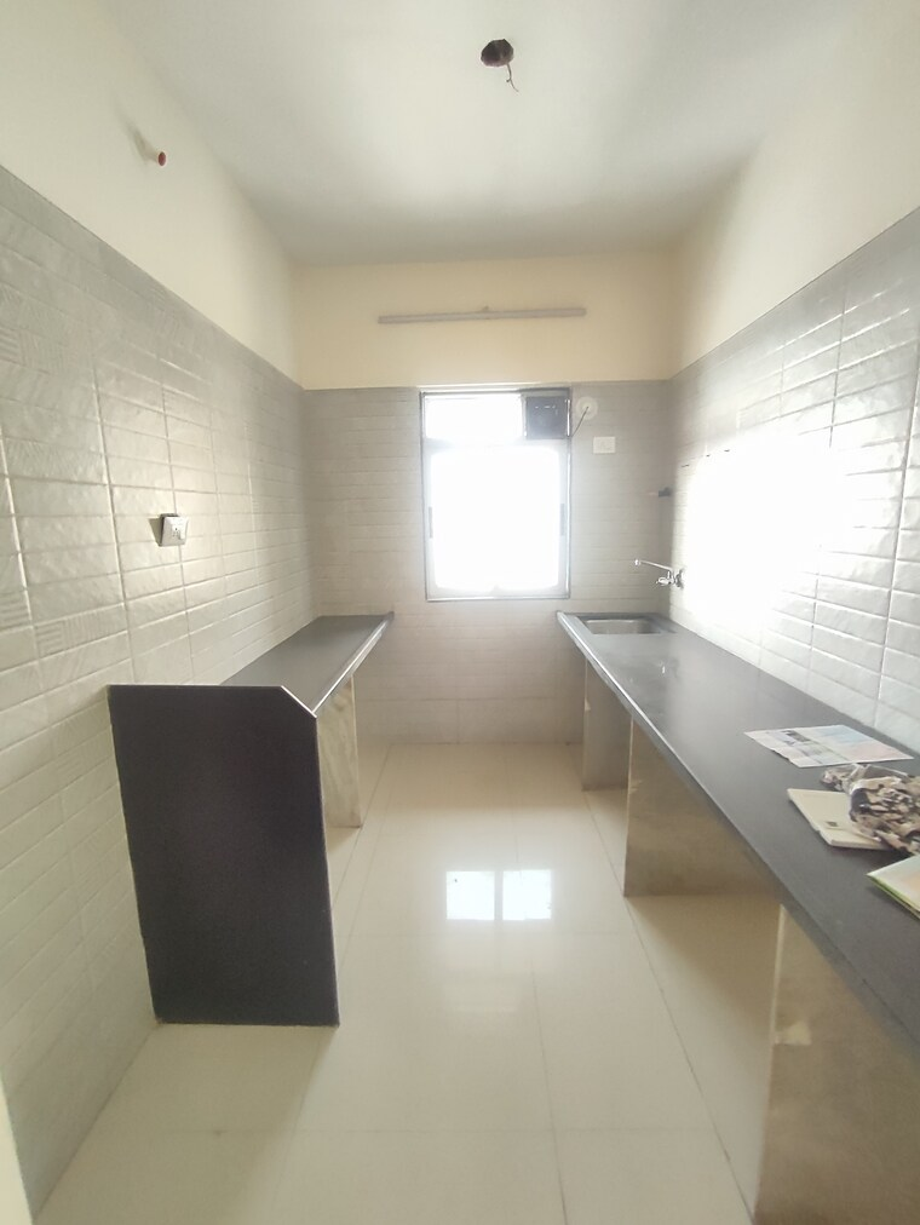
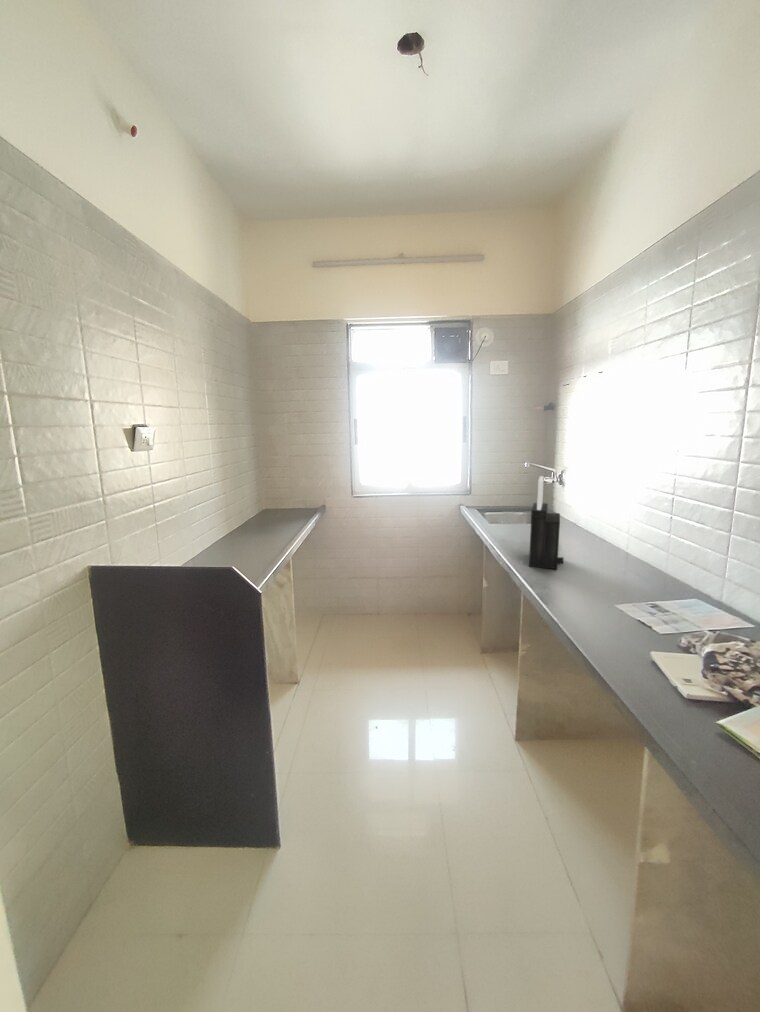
+ knife block (548, 521)
